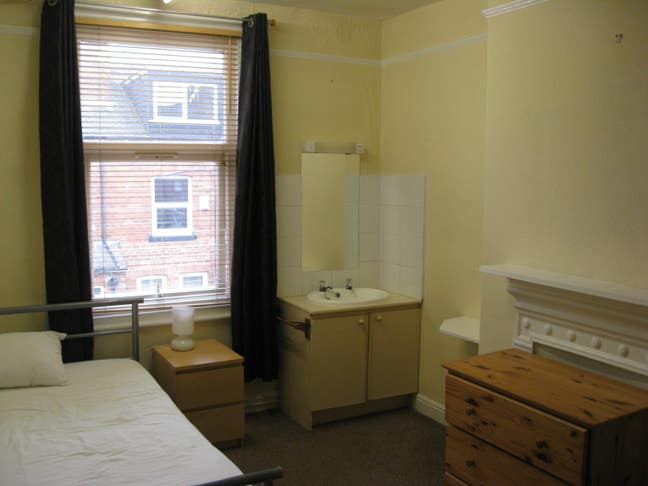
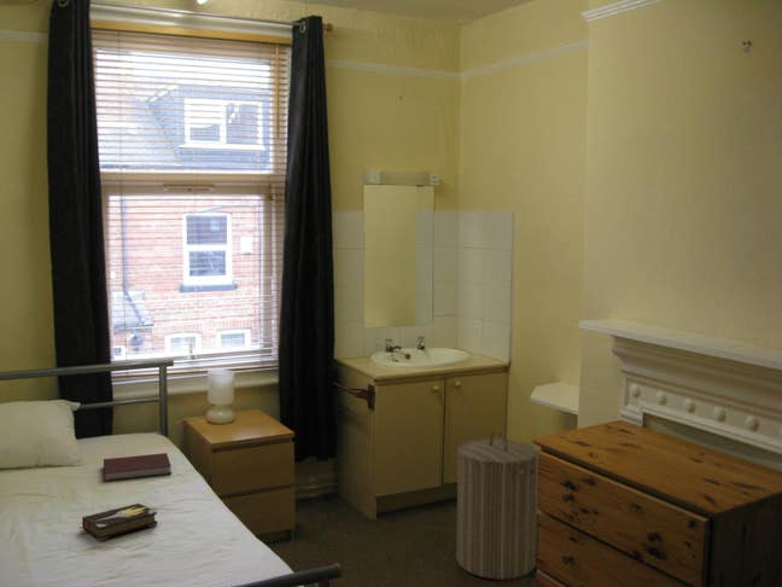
+ notebook (136, 466)
+ hardback book (119, 519)
+ laundry hamper (497, 496)
